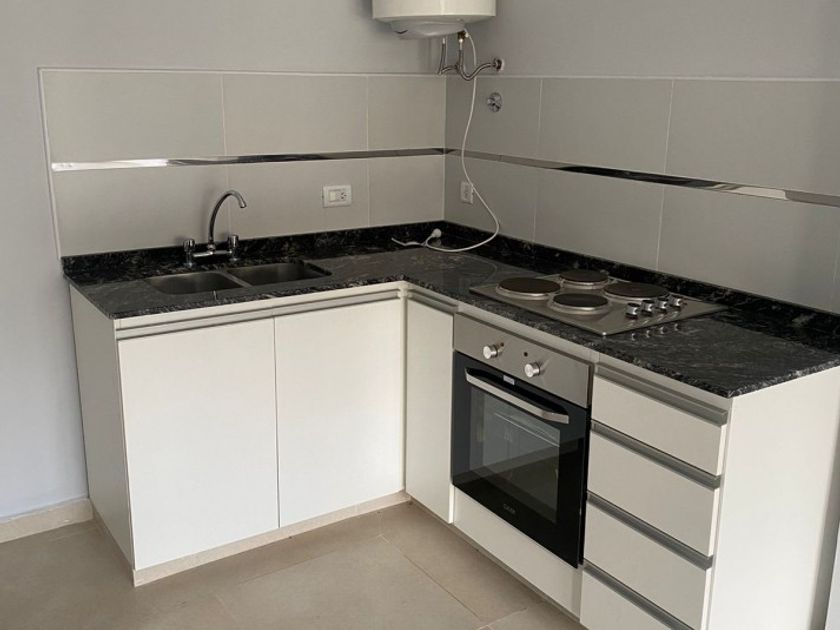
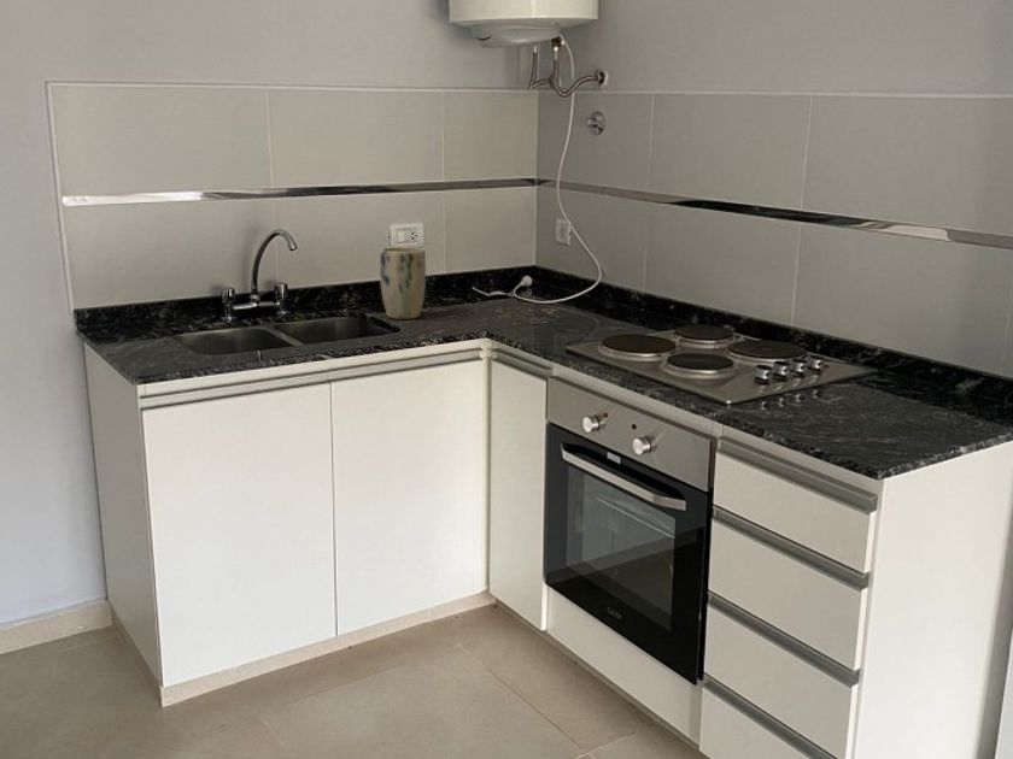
+ plant pot (403, 283)
